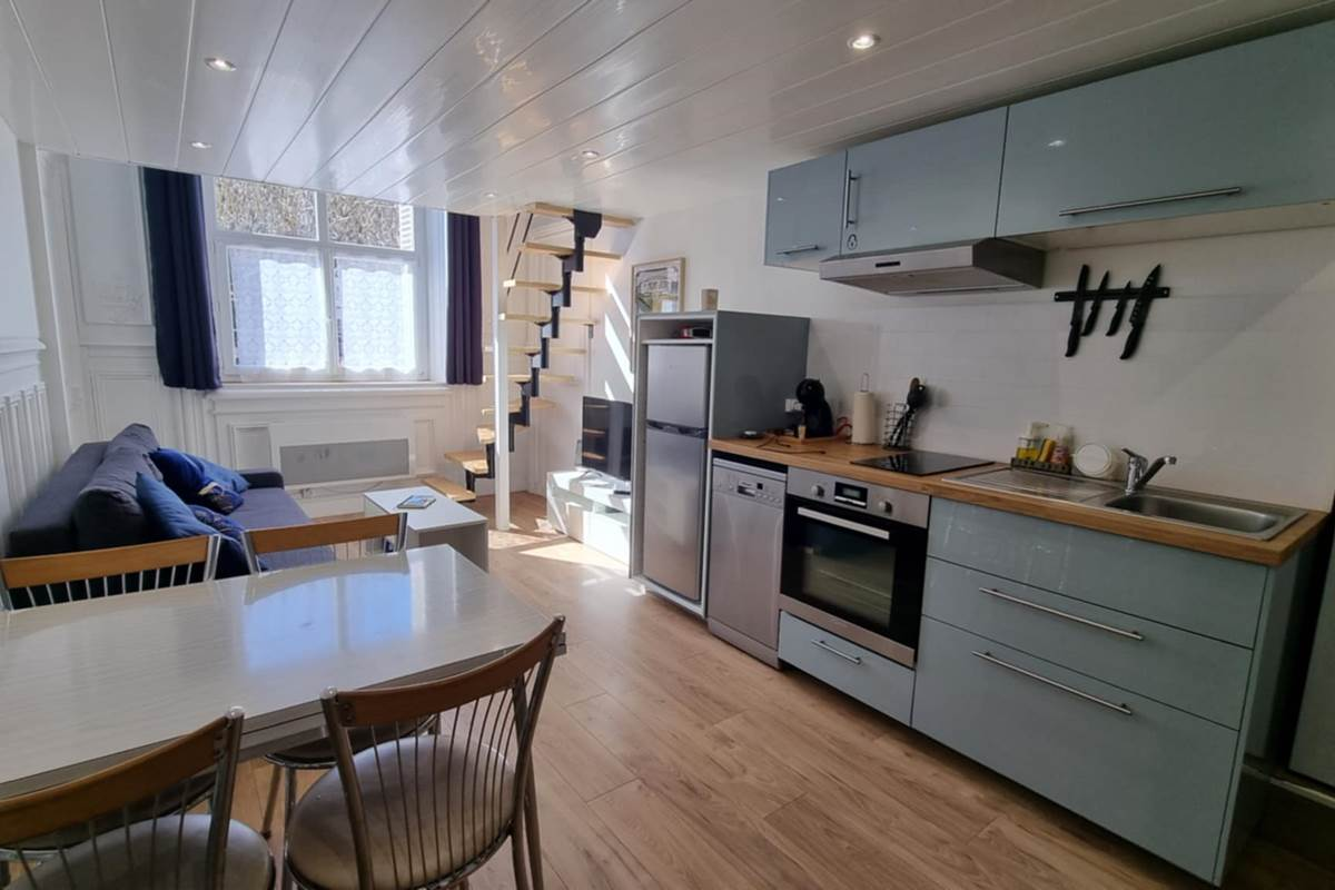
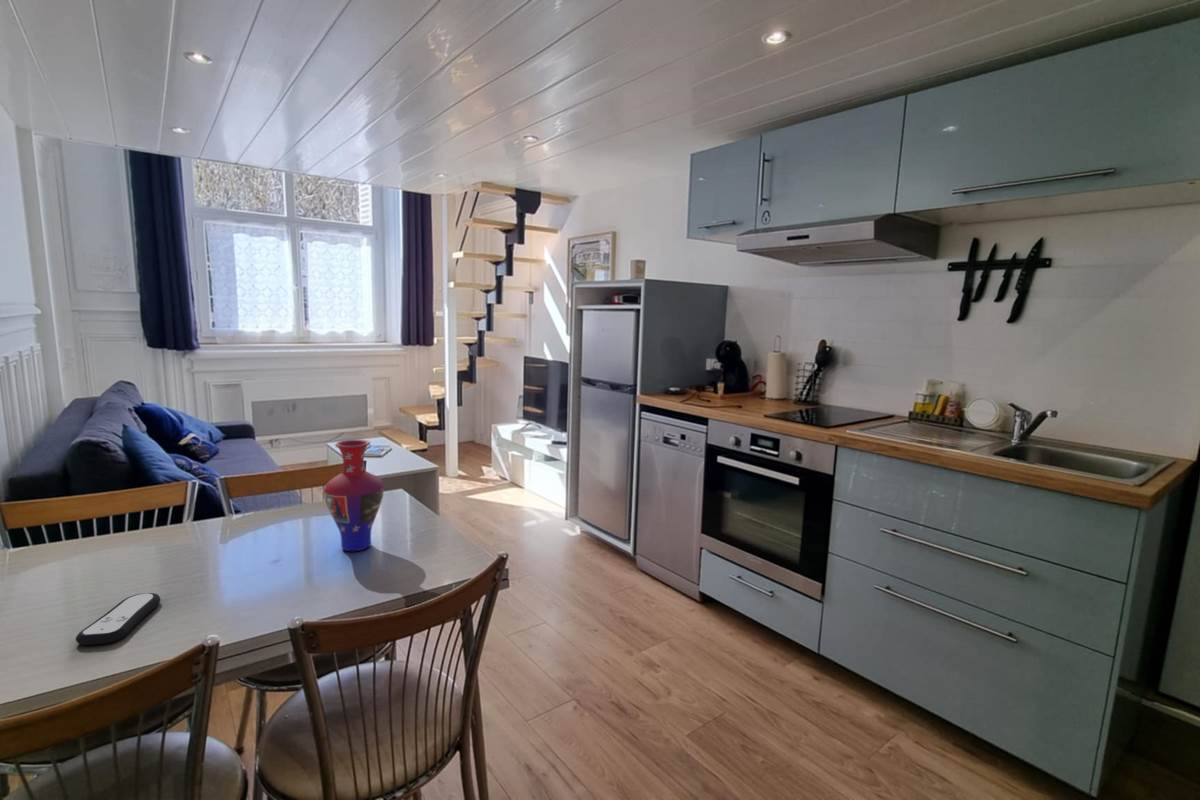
+ vase (354, 495)
+ remote control (122, 616)
